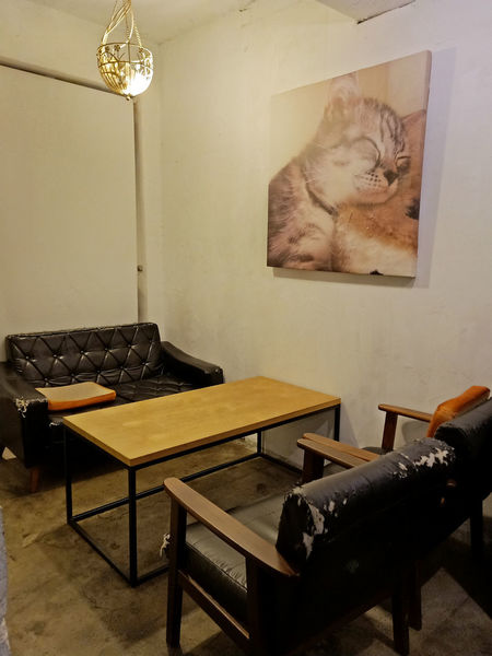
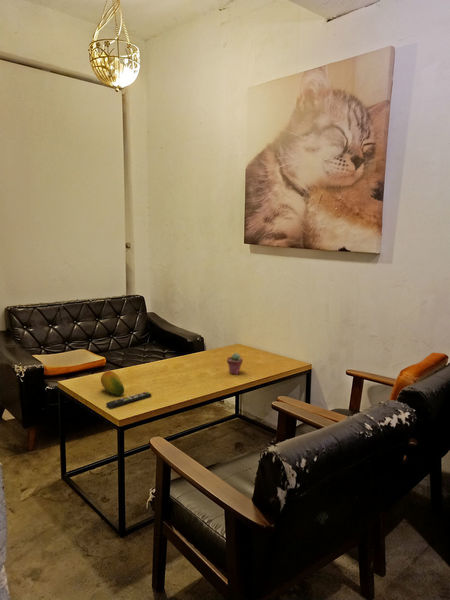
+ fruit (112, 382)
+ potted succulent (234, 362)
+ remote control (129, 399)
